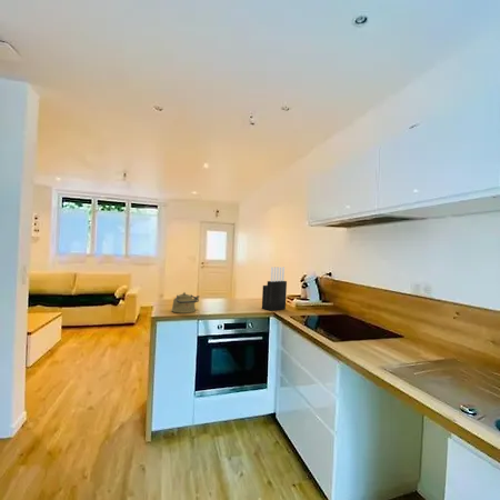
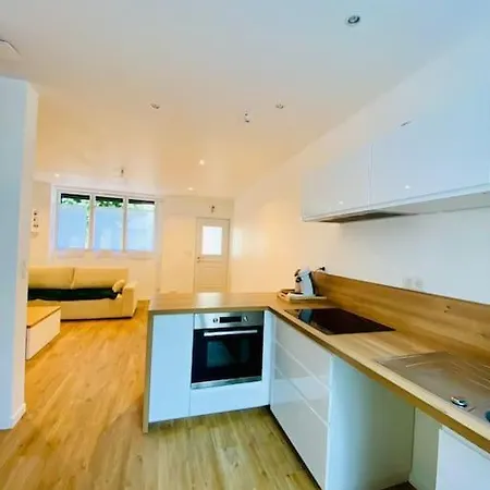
- knife block (273, 287)
- kettle (186, 301)
